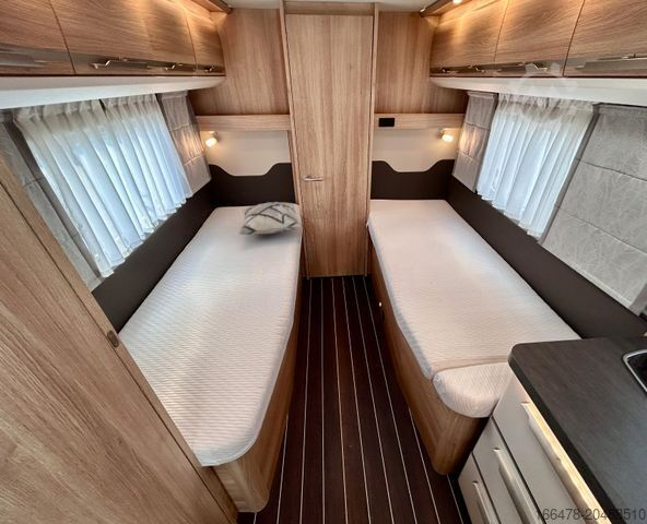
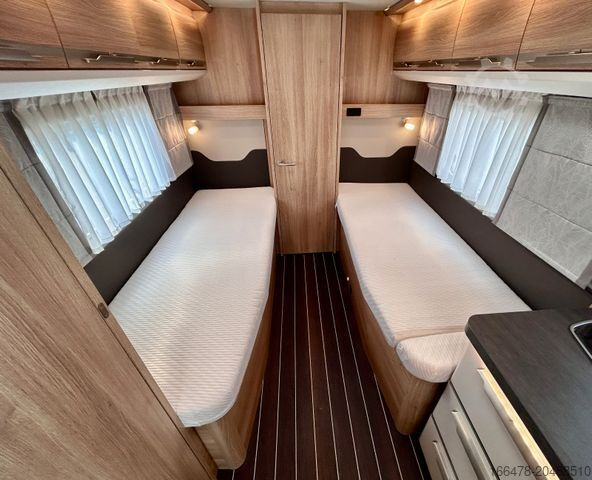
- decorative pillow (269, 217)
